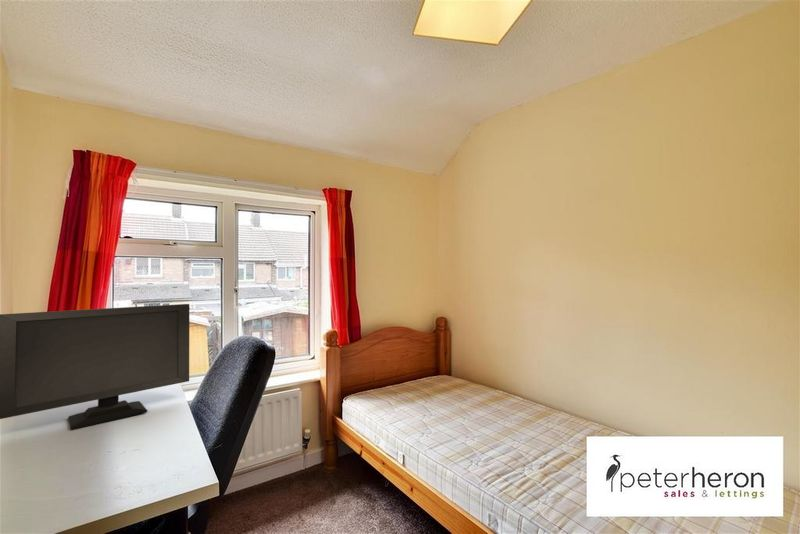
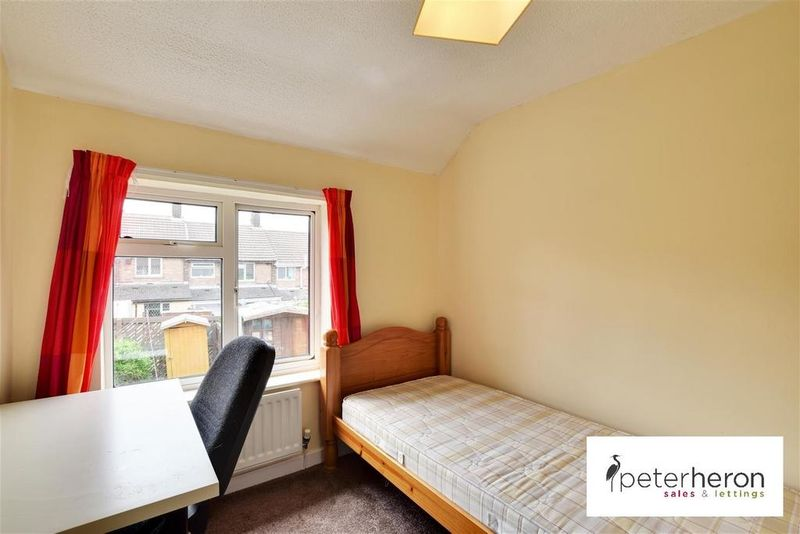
- computer monitor (107, 361)
